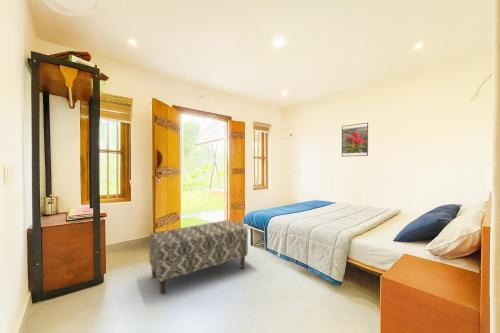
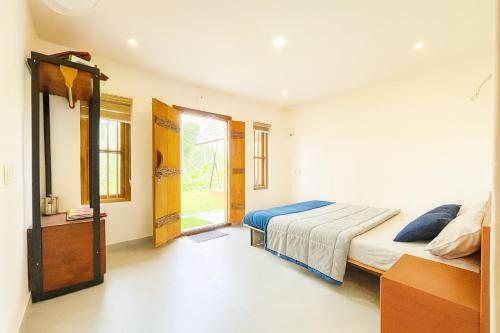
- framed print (354, 140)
- bench (200, 251)
